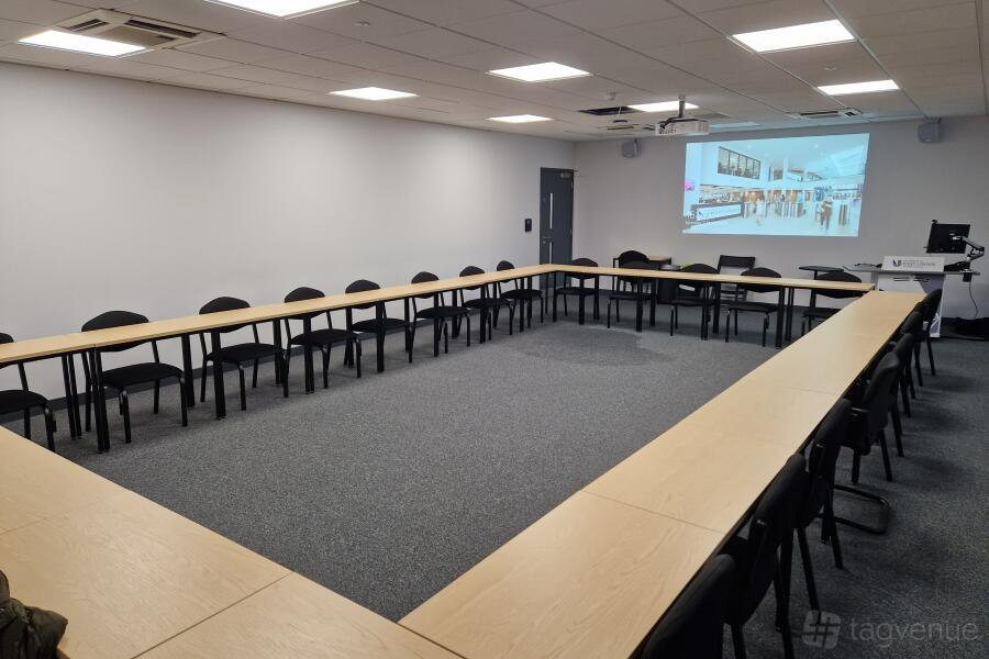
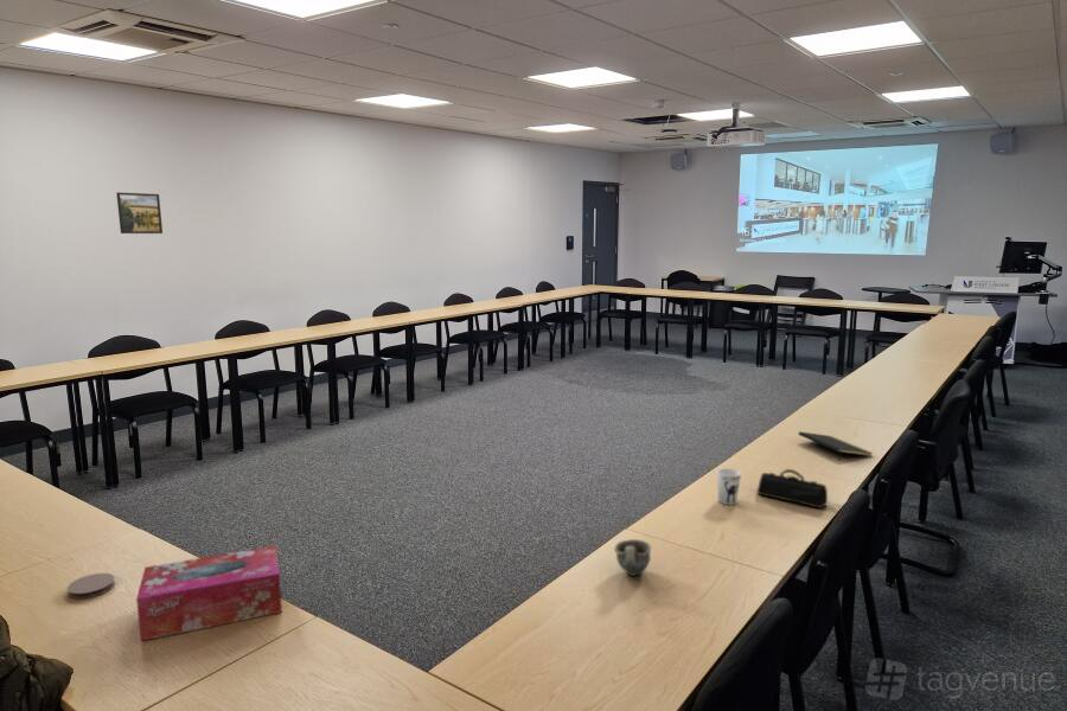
+ pencil case (792, 483)
+ tissue box (212, 589)
+ coaster (91, 585)
+ cup (631, 556)
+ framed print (140, 213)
+ cup (728, 486)
+ notepad (833, 443)
